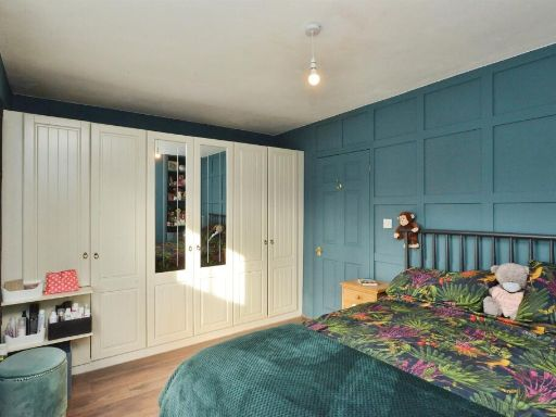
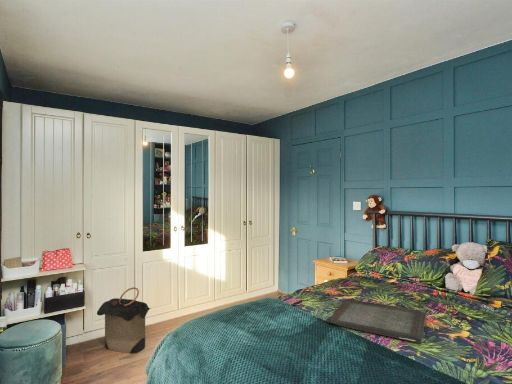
+ serving tray (378, 317)
+ laundry hamper (123, 318)
